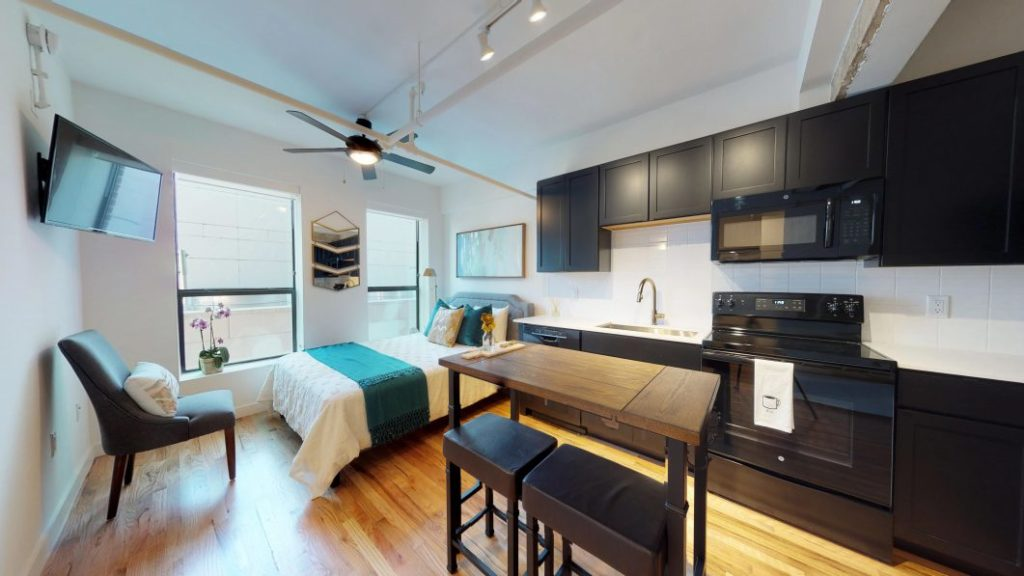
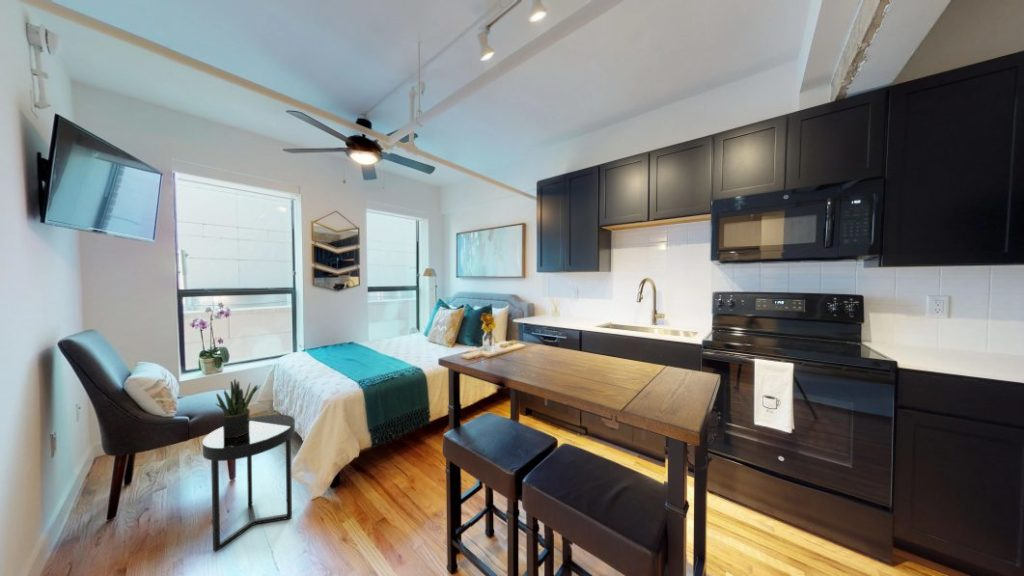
+ side table (251, 476)
+ potted plant (239, 405)
